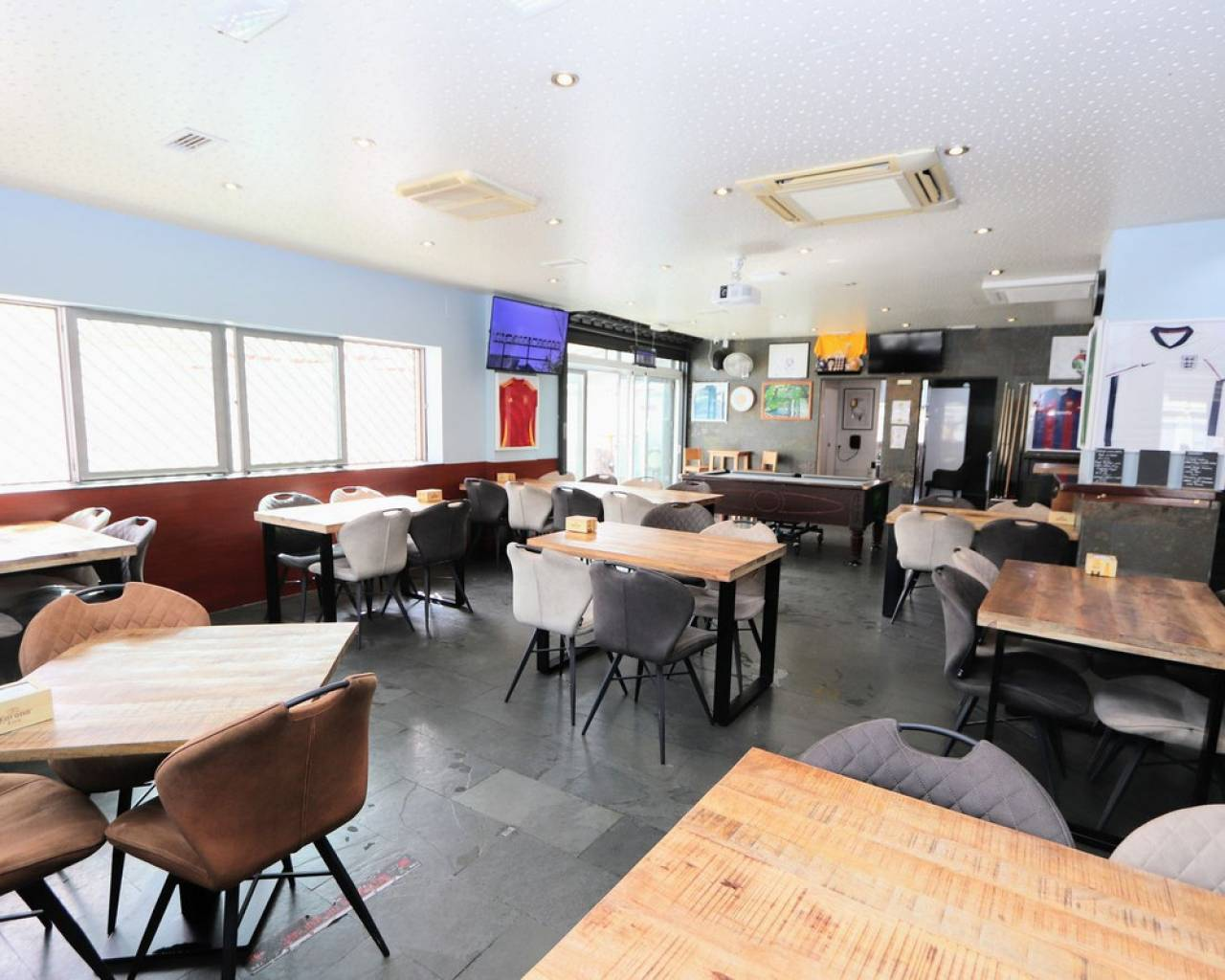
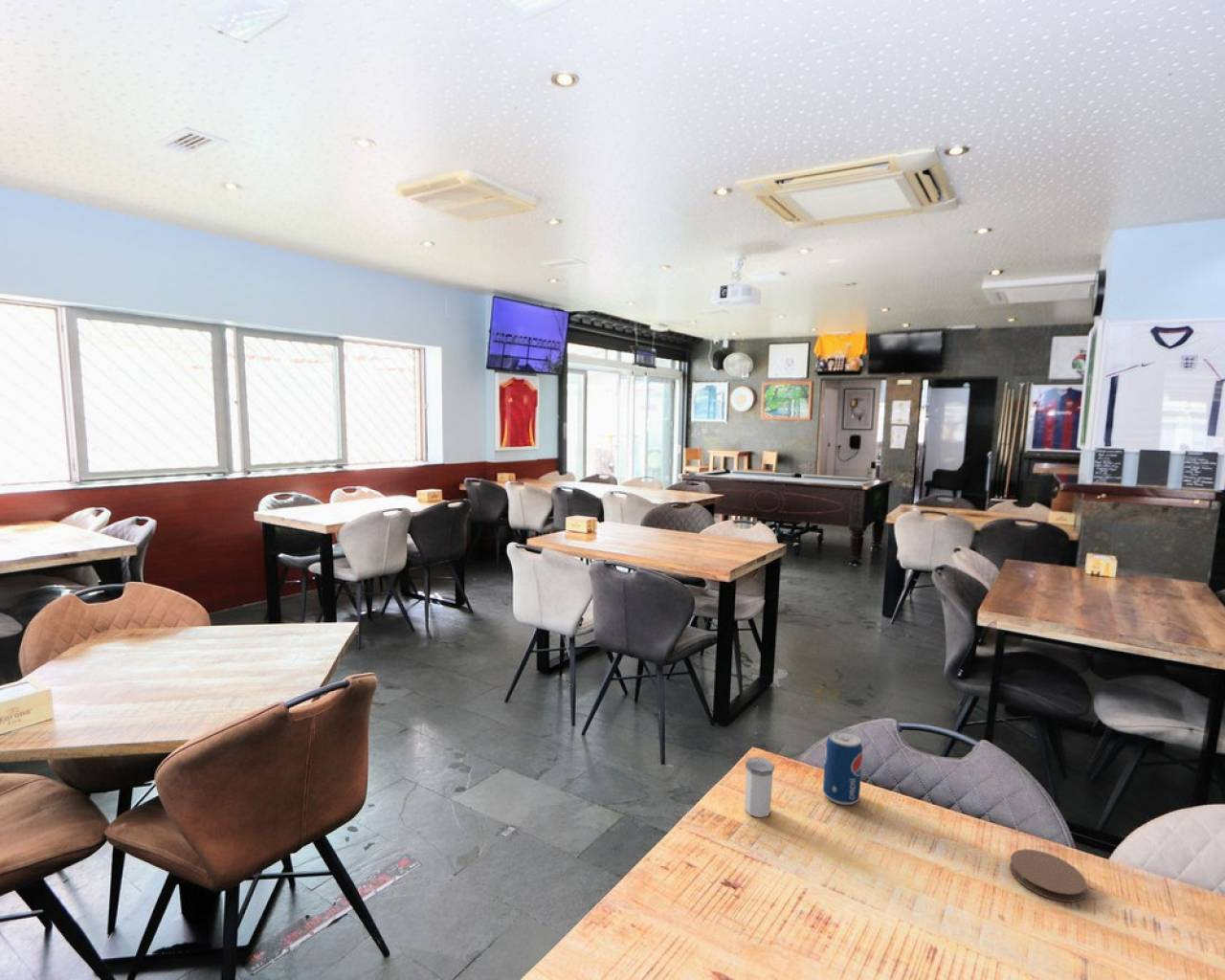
+ beverage can (842, 767)
+ coaster (1047, 874)
+ salt shaker (758, 787)
